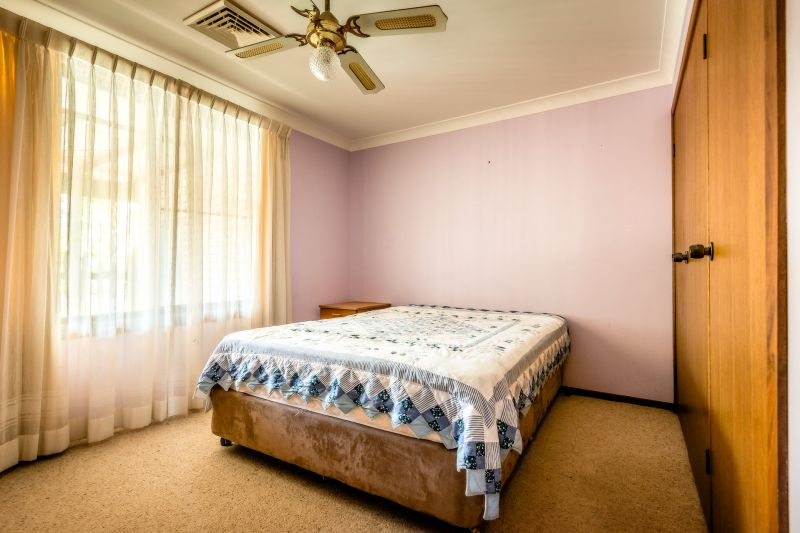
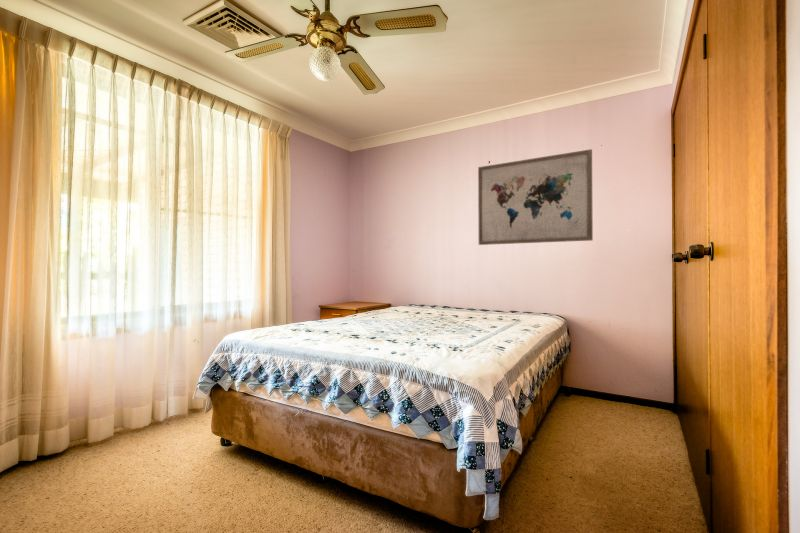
+ wall art (530, 200)
